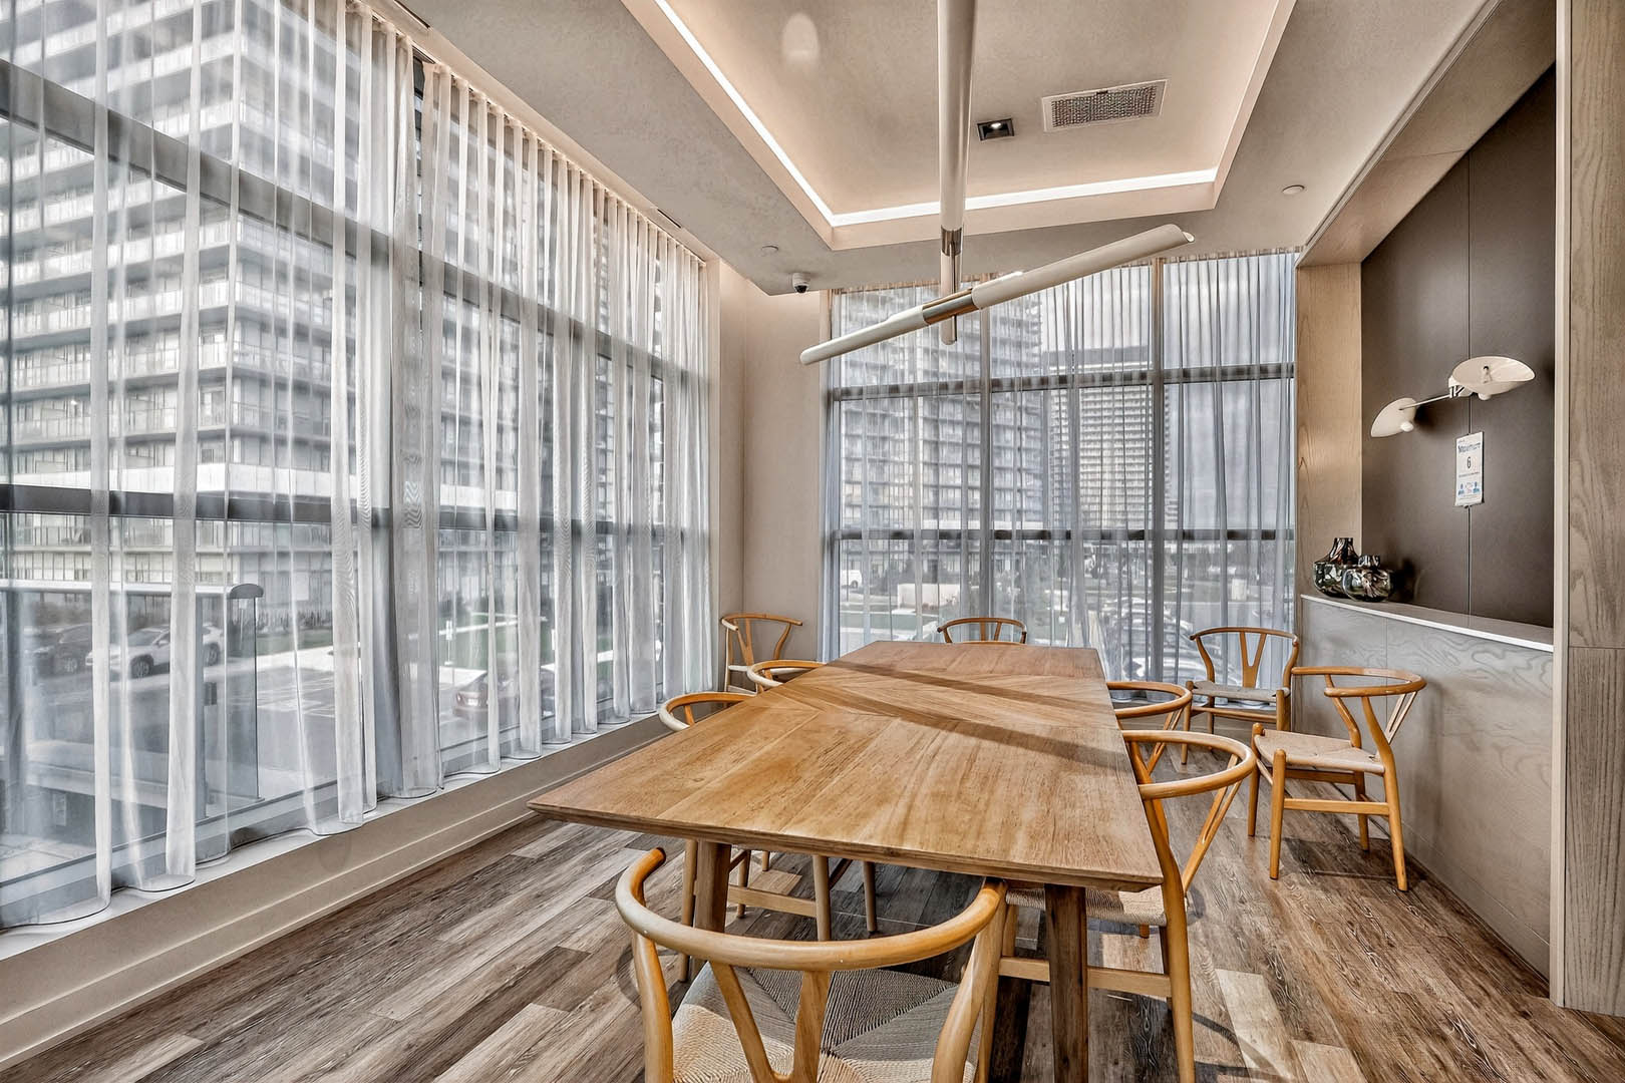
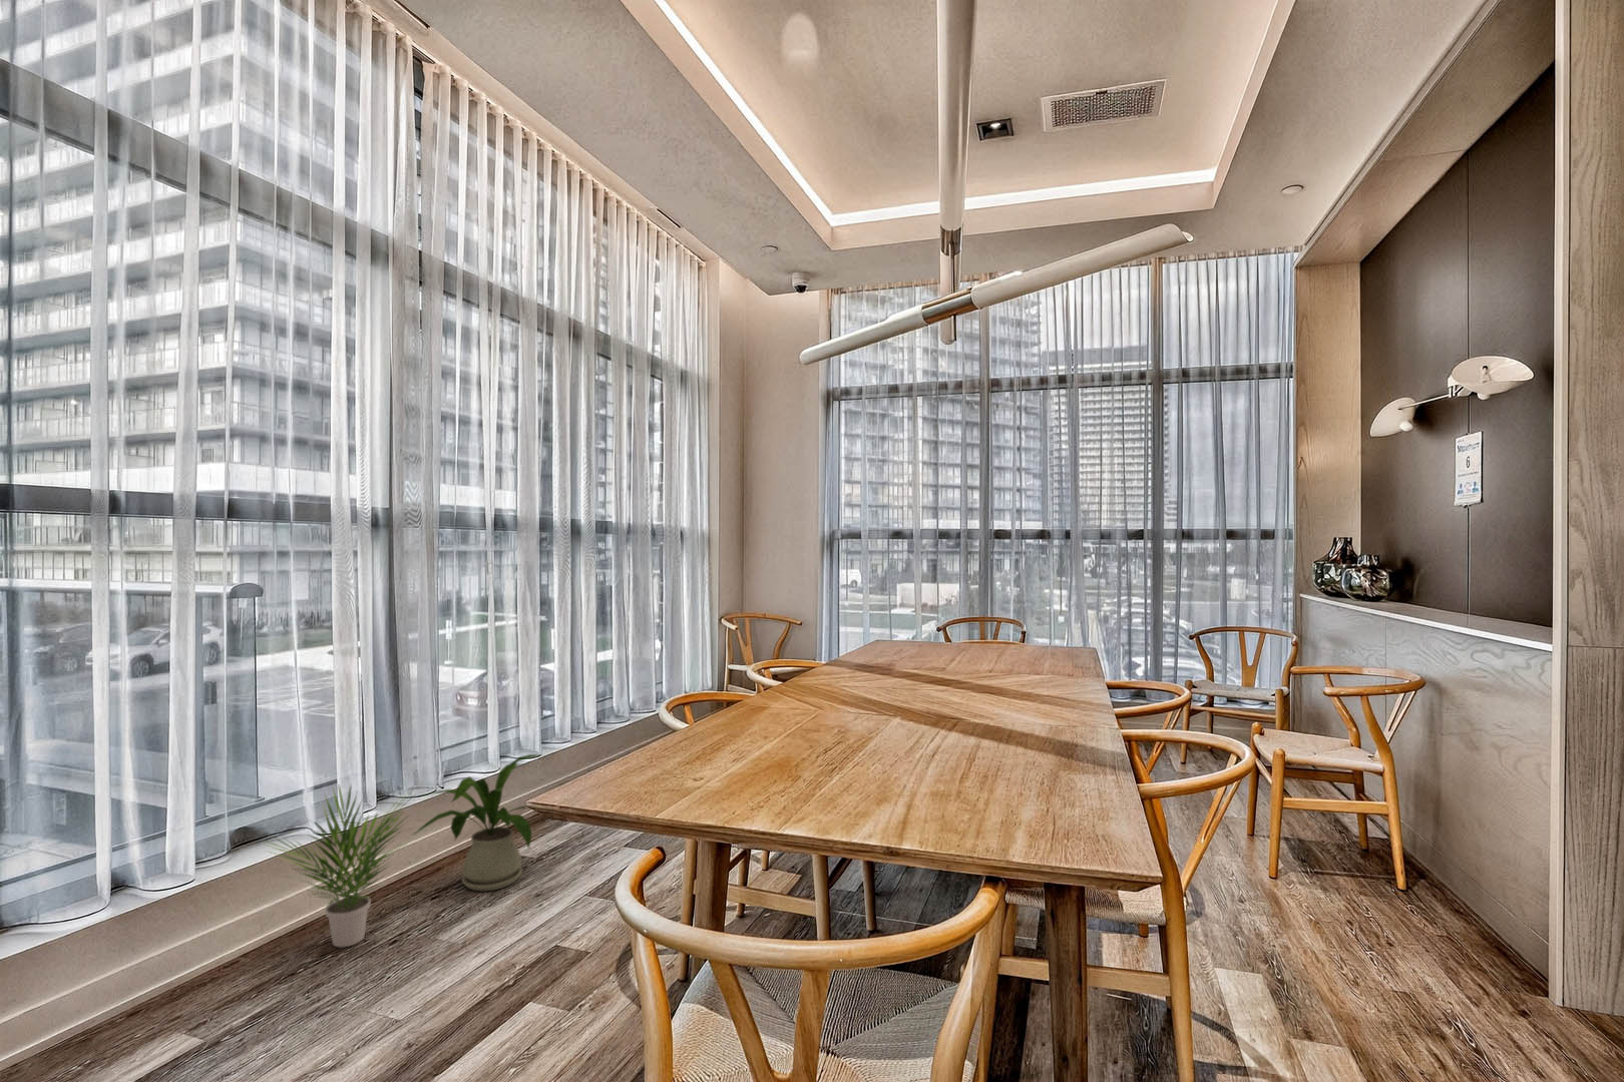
+ potted plant (348, 868)
+ house plant (485, 815)
